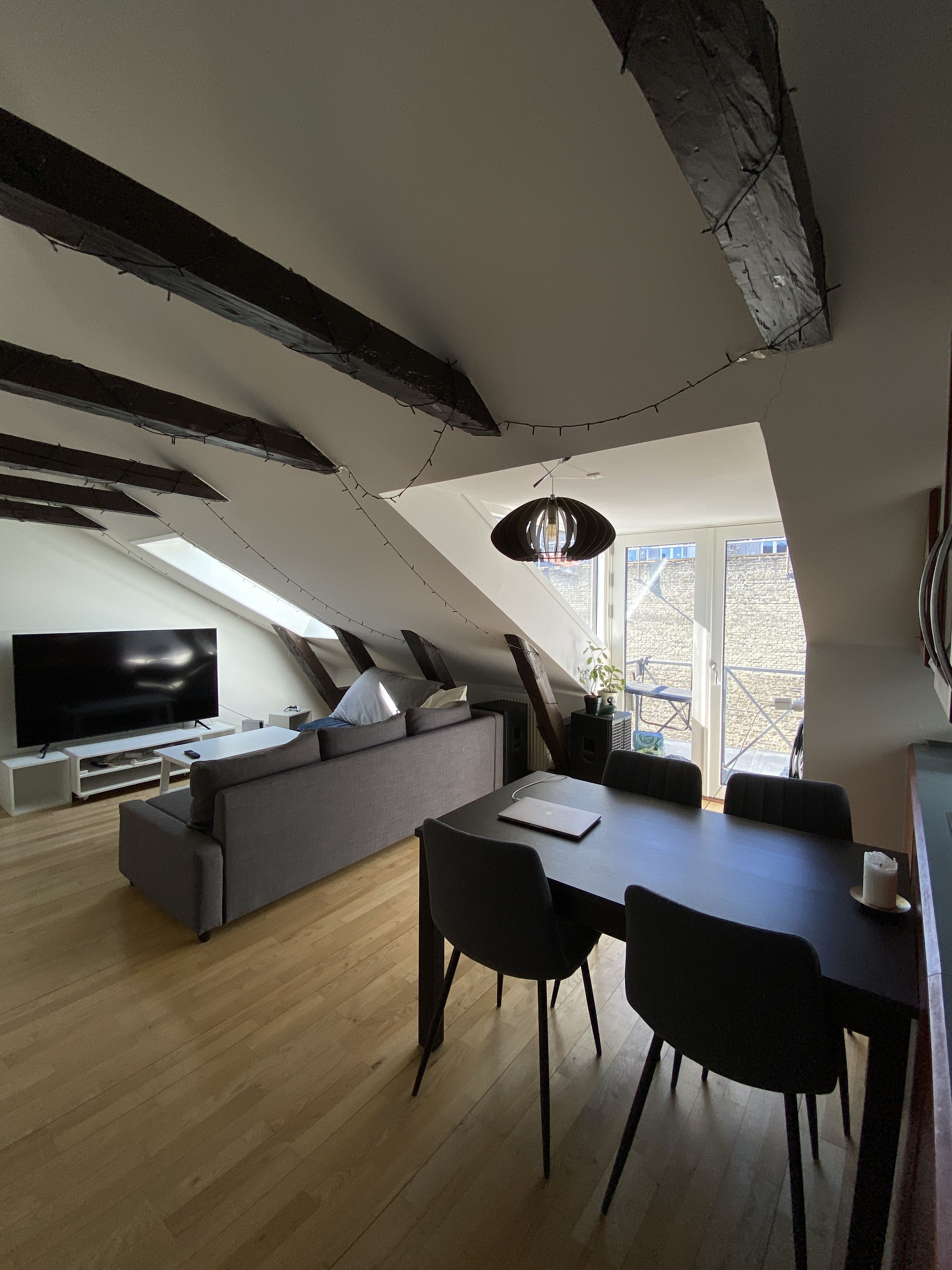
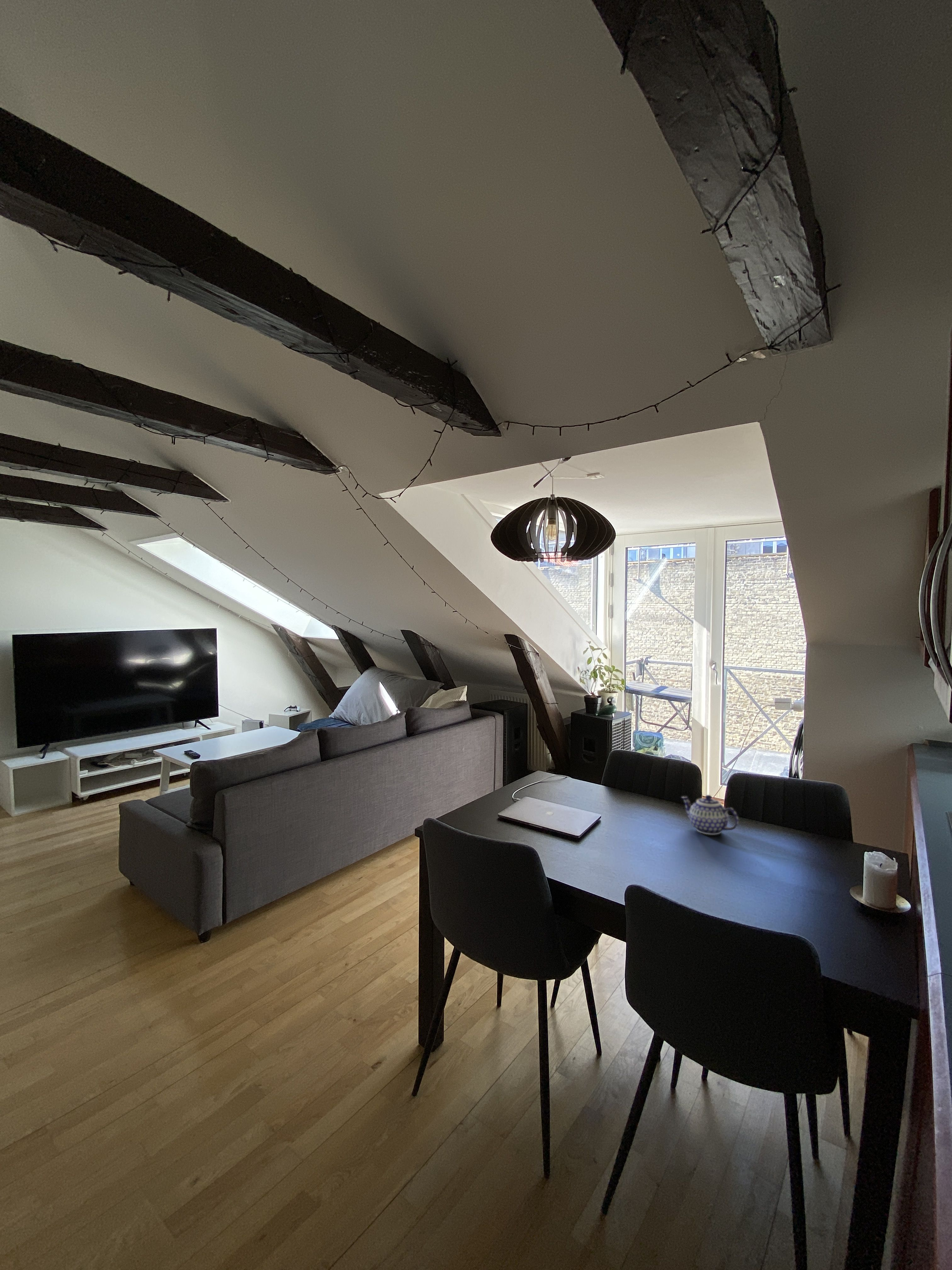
+ teapot (708, 813)
